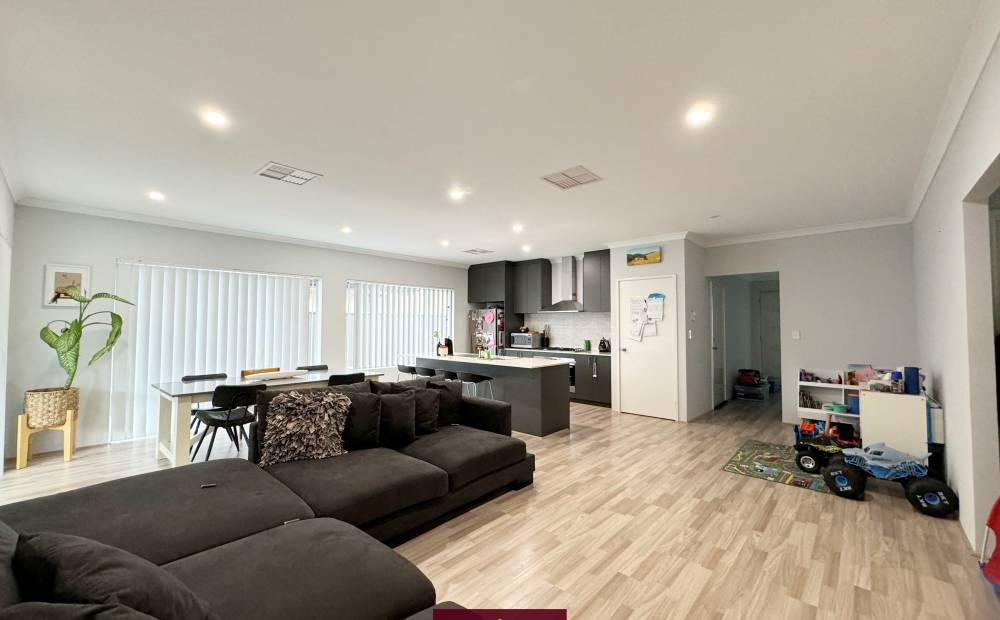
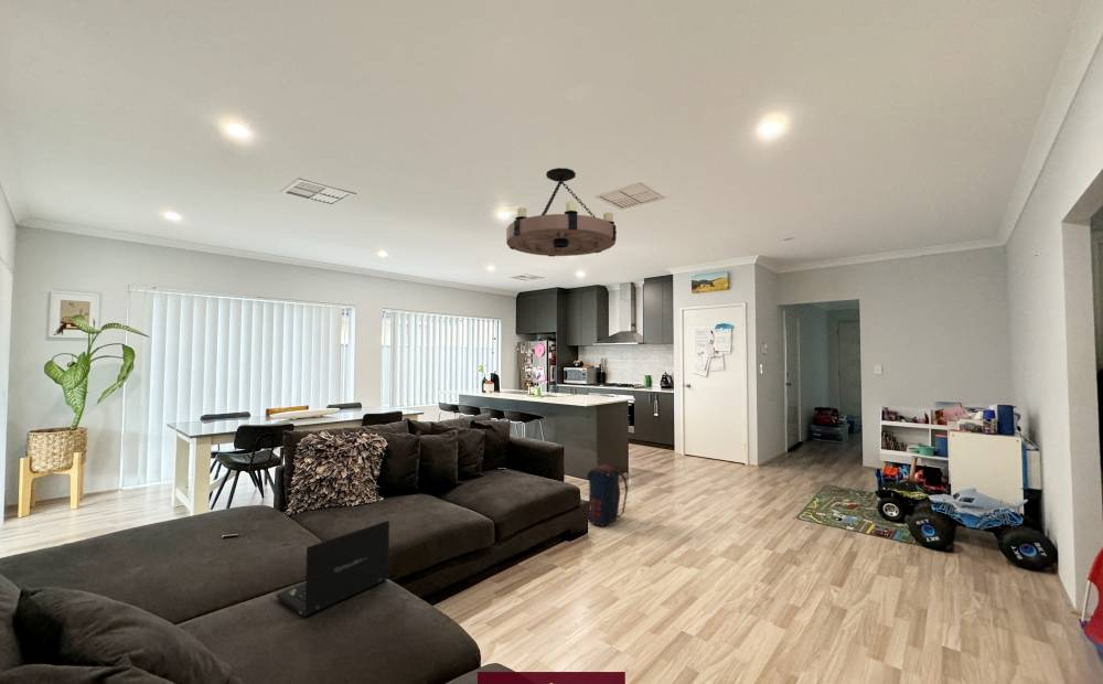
+ chandelier (560, 214)
+ satchel (608, 493)
+ laptop (334, 557)
